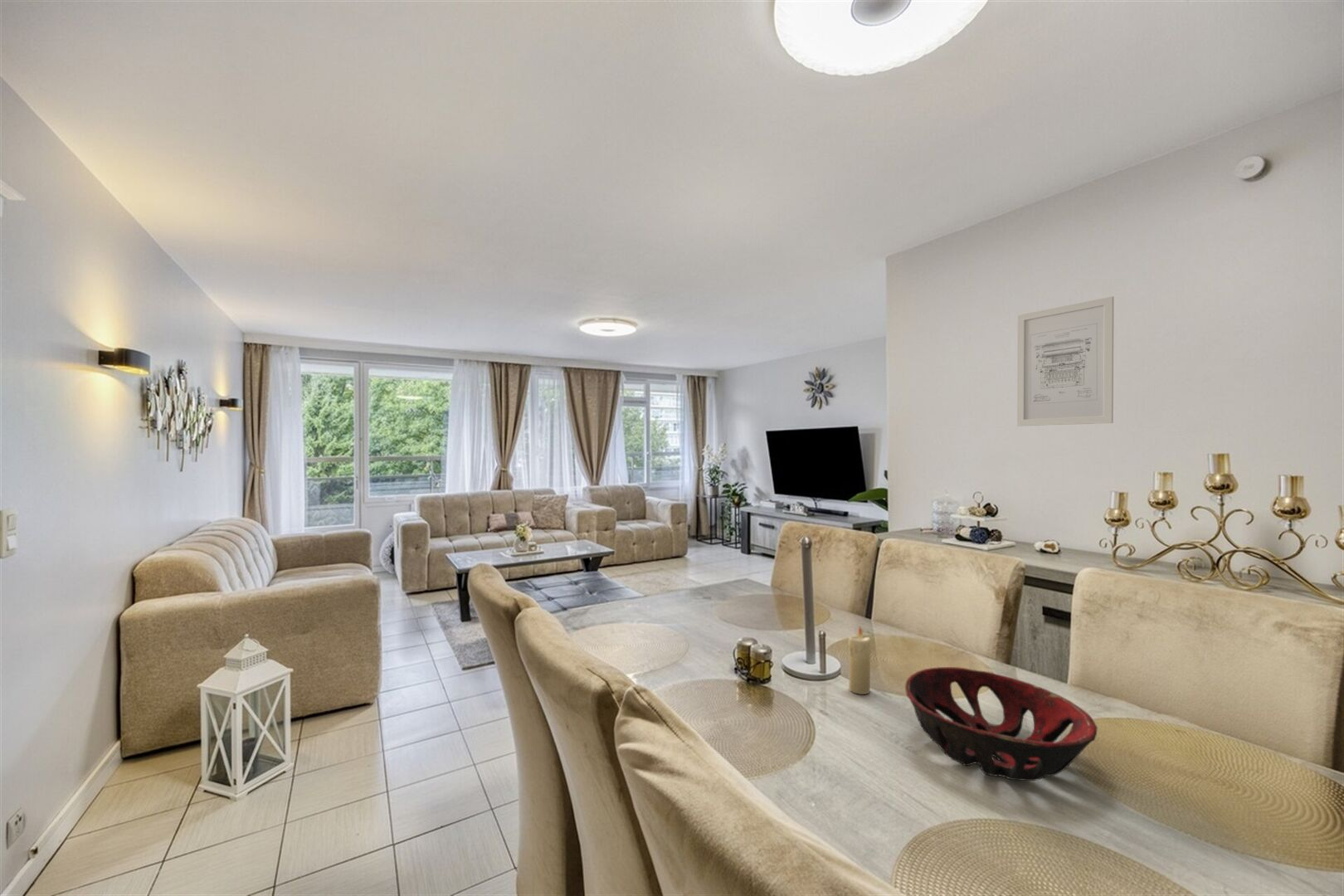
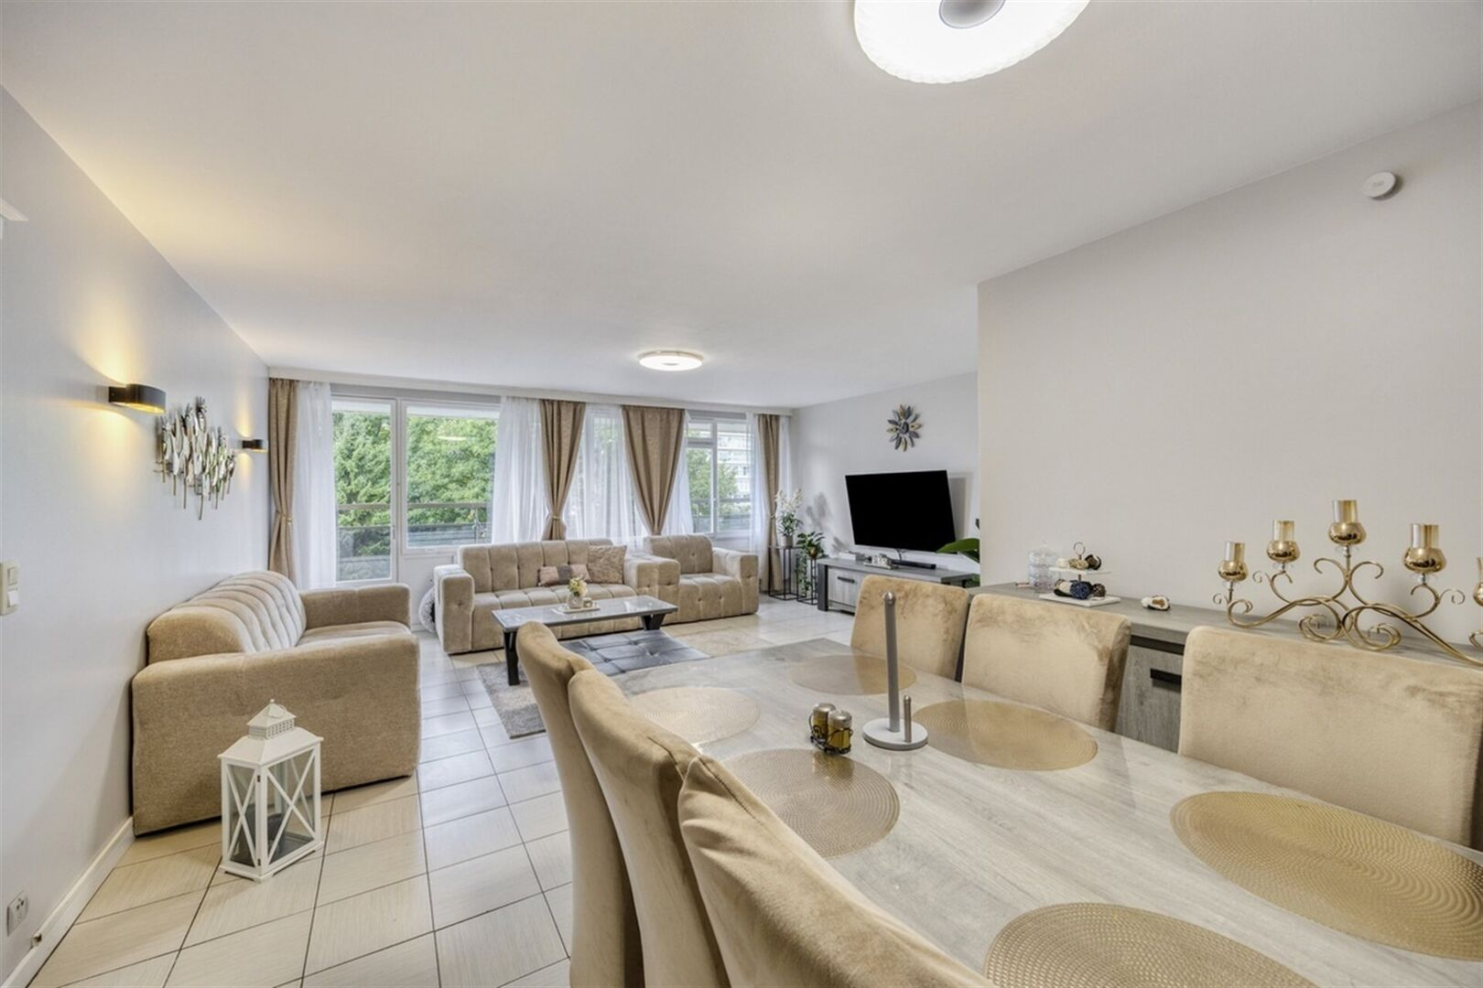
- candle (859, 658)
- decorative bowl (993, 726)
- wall art (1062, 365)
